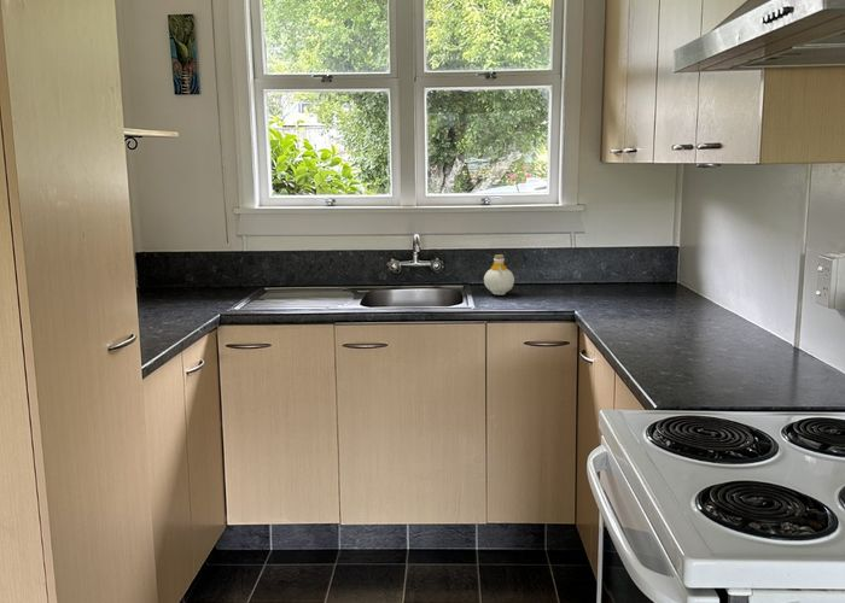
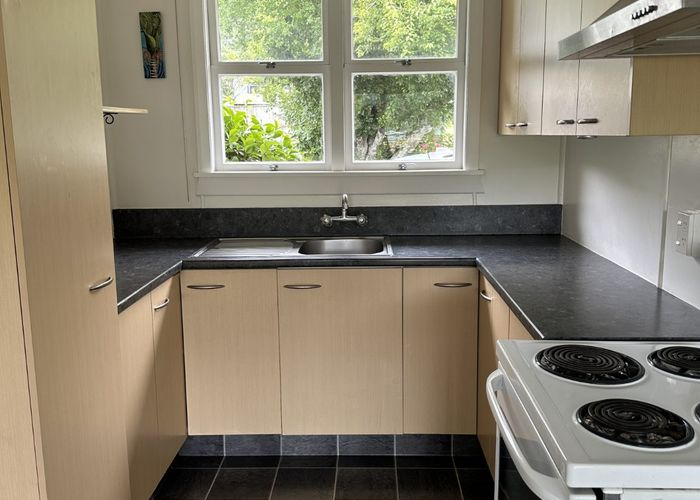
- bottle (499, 275)
